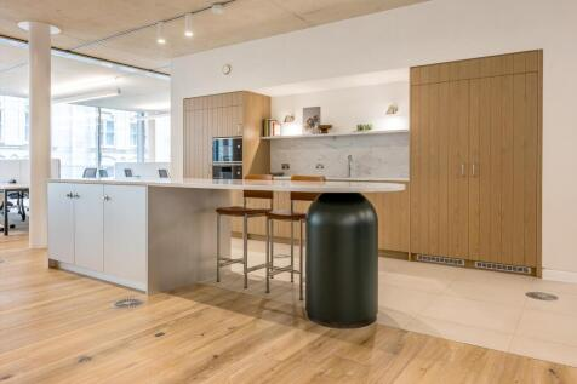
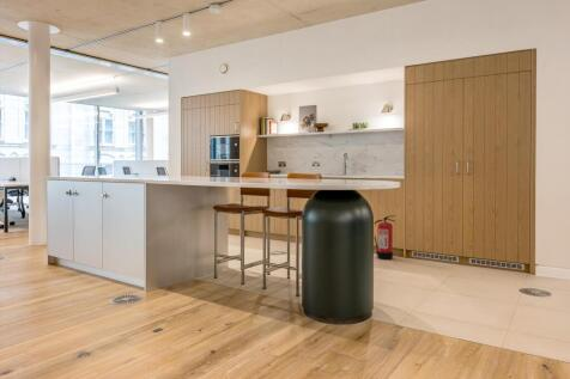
+ fire extinguisher (383, 236)
